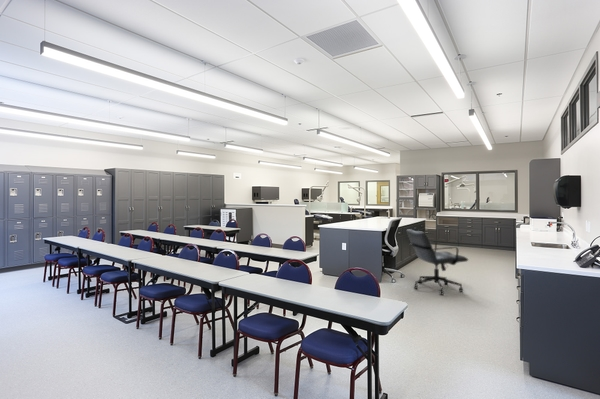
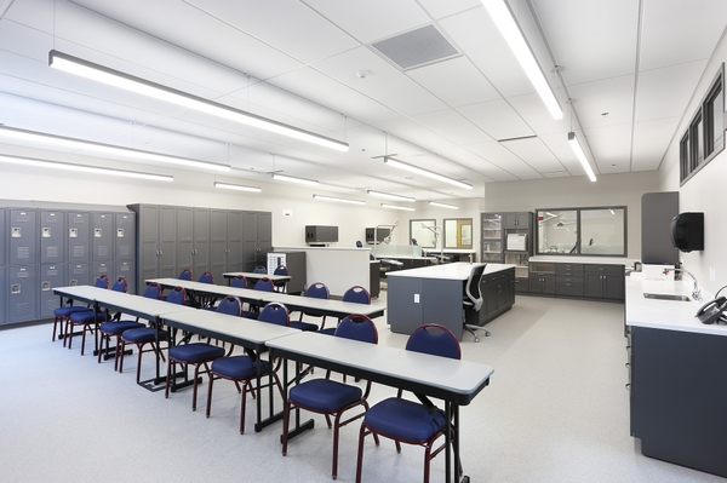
- chair (436, 259)
